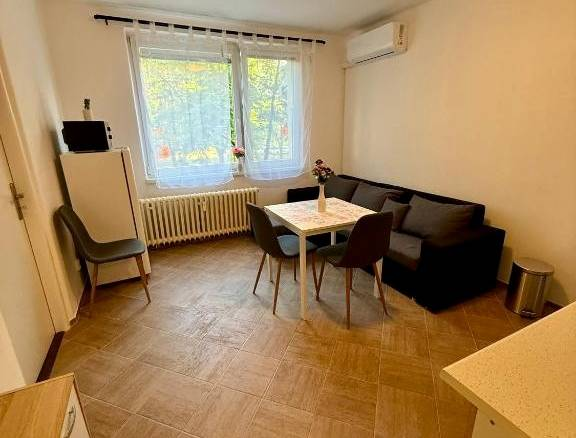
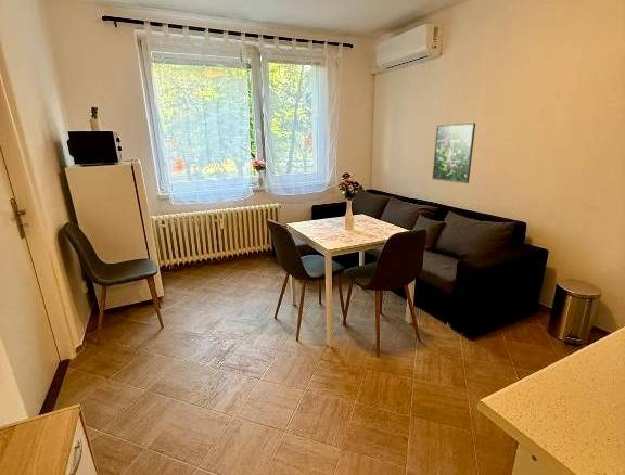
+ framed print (451, 153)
